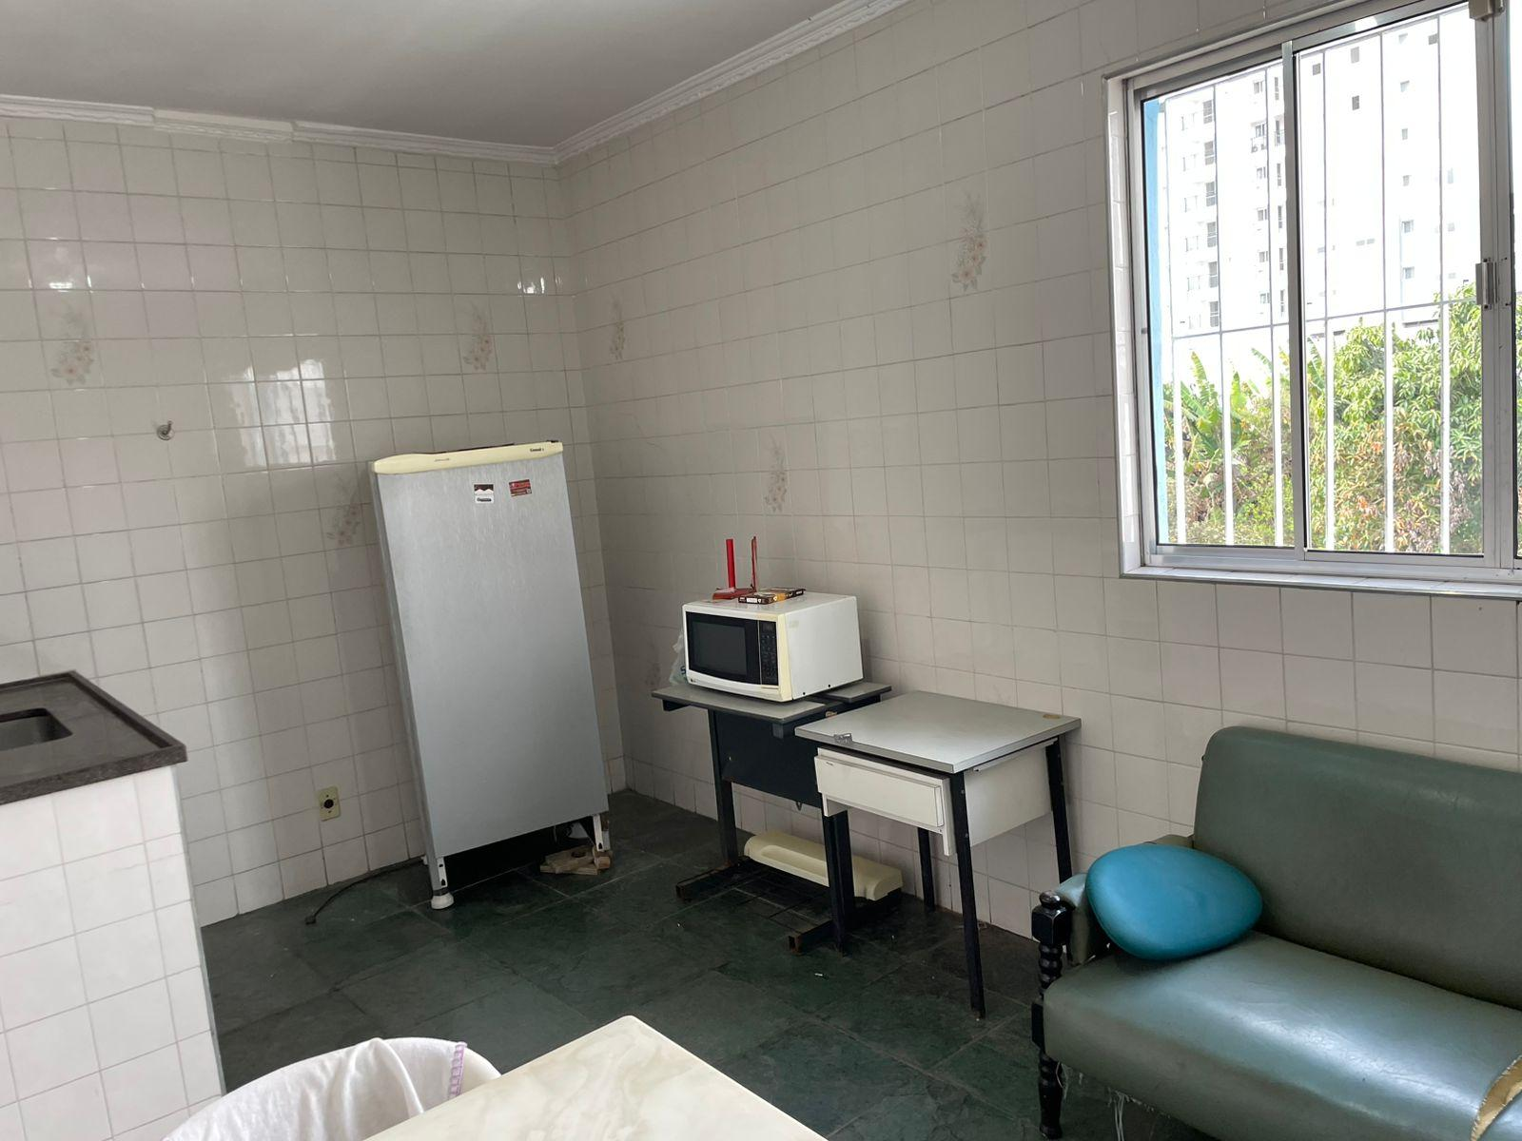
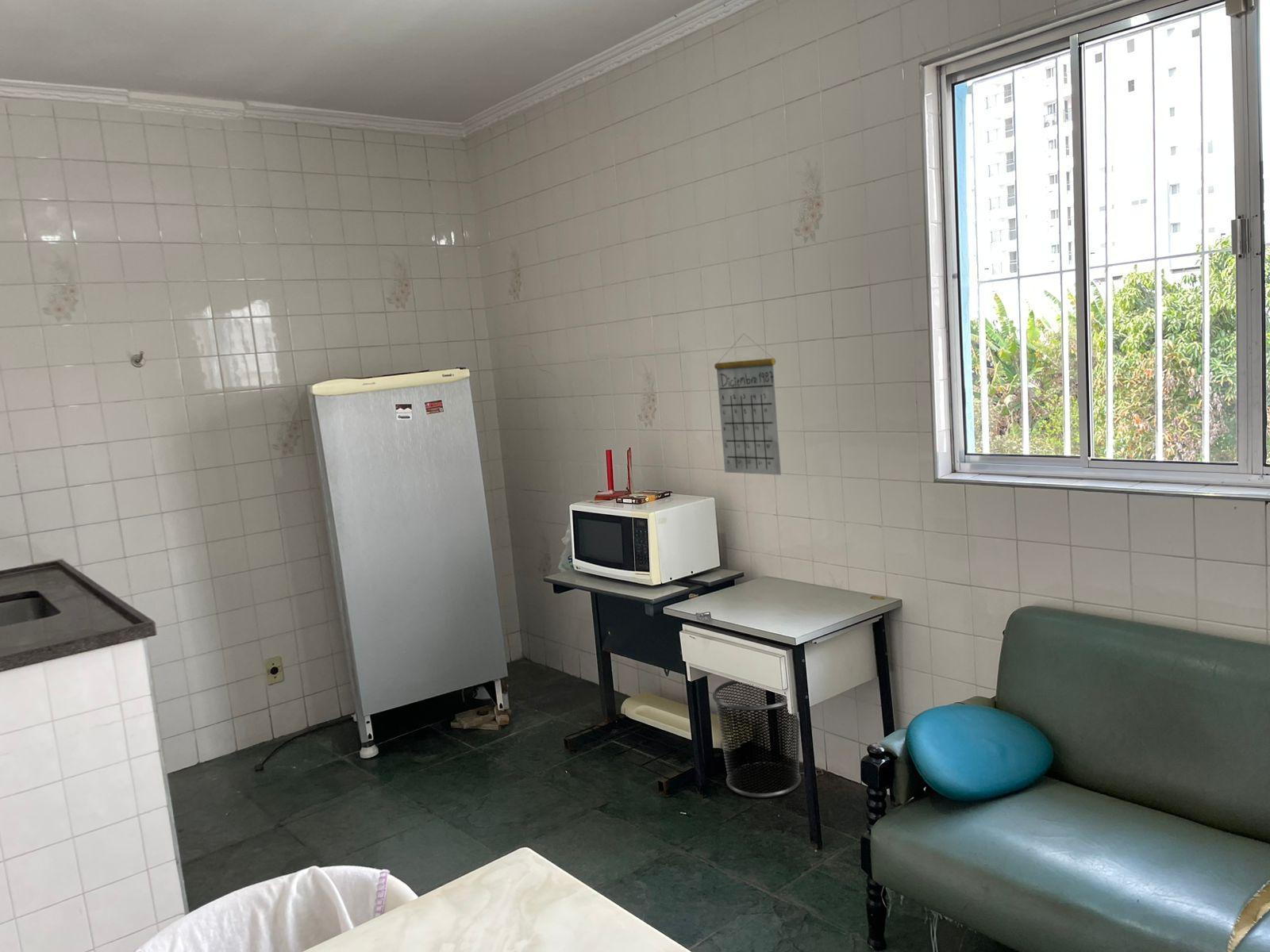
+ waste bin (760, 736)
+ calendar (747, 404)
